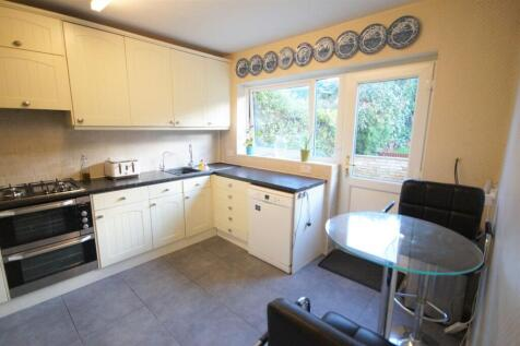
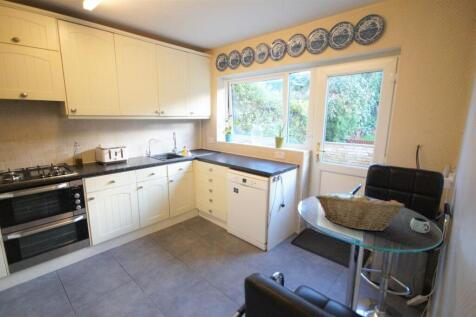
+ fruit basket (355, 206)
+ mug (421, 225)
